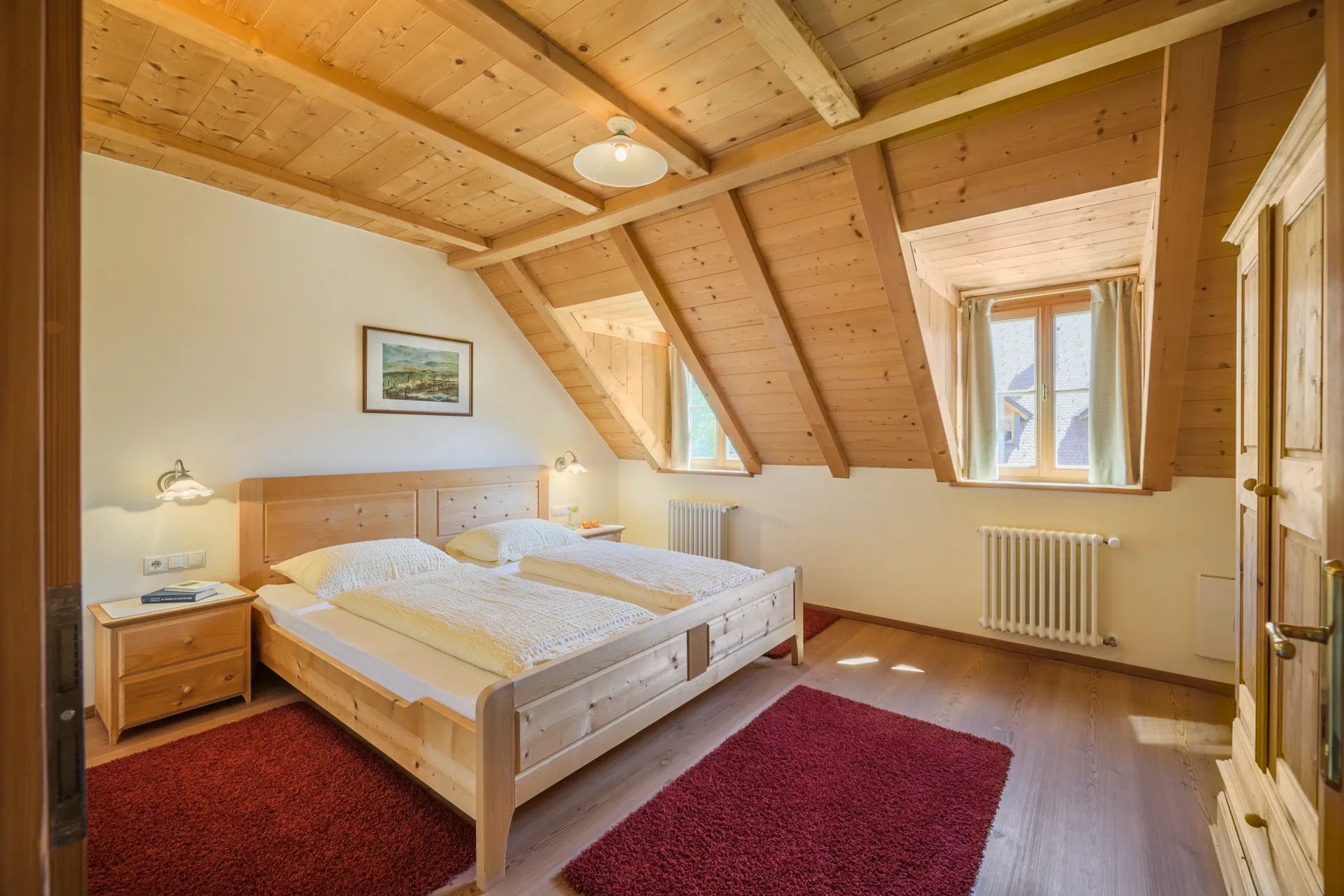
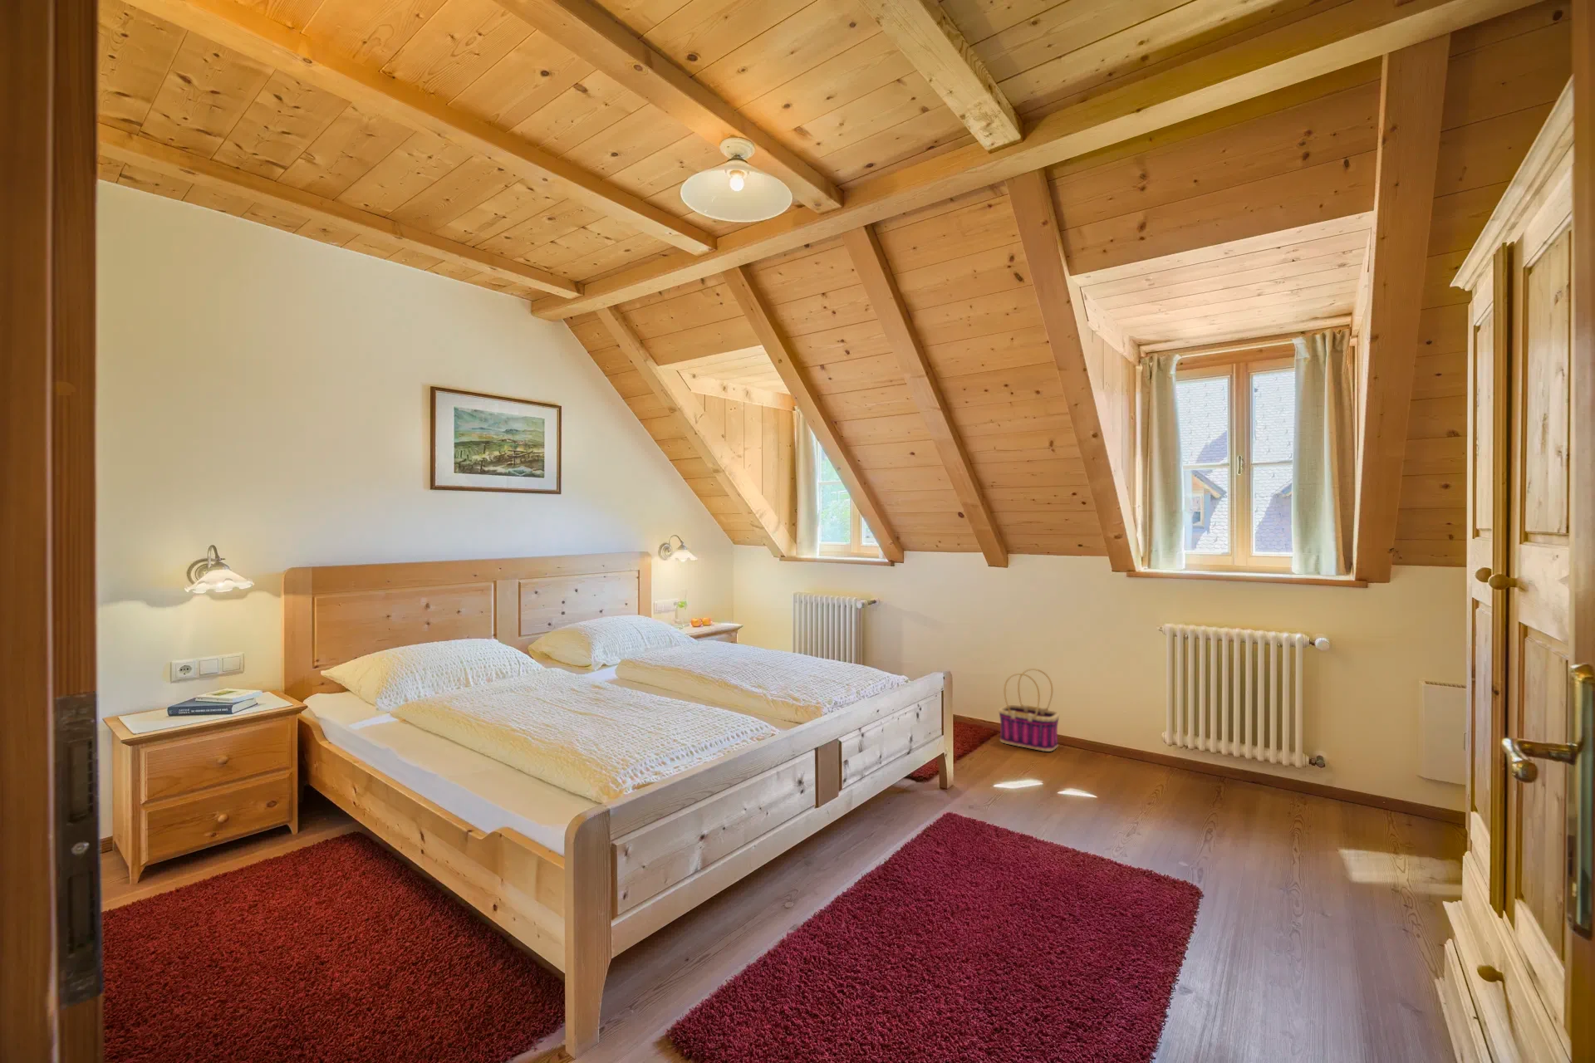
+ basket (1029, 707)
